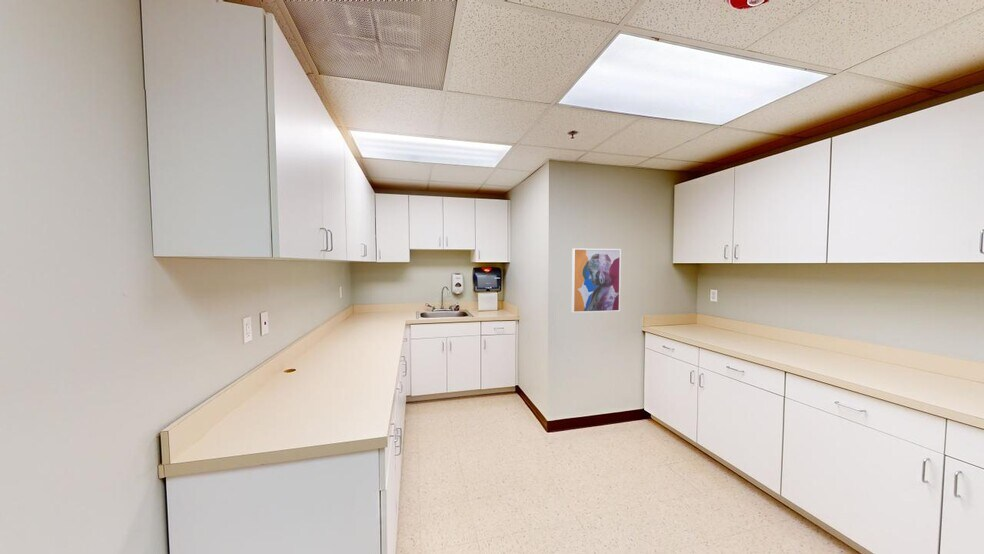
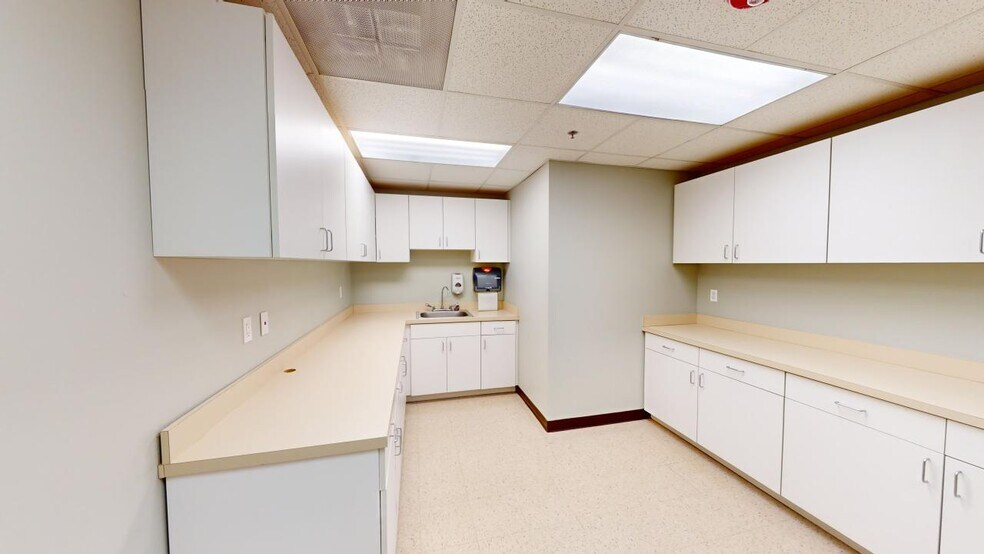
- wall art (596, 280)
